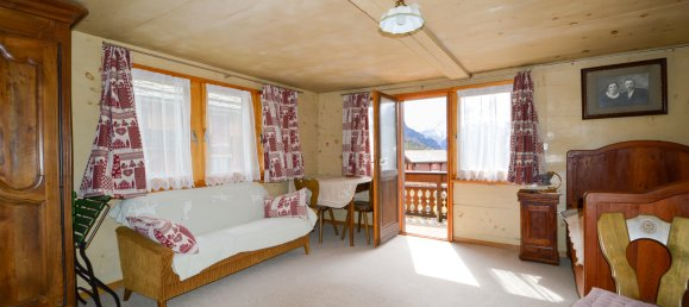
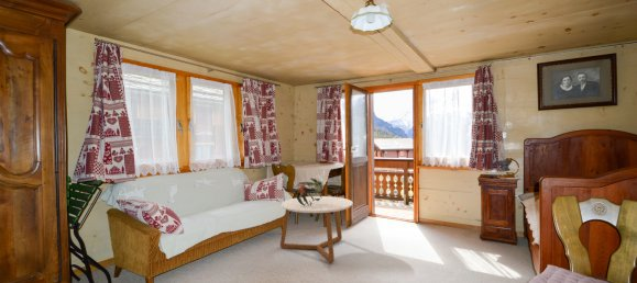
+ cut plant (309, 191)
+ coffee table (326, 222)
